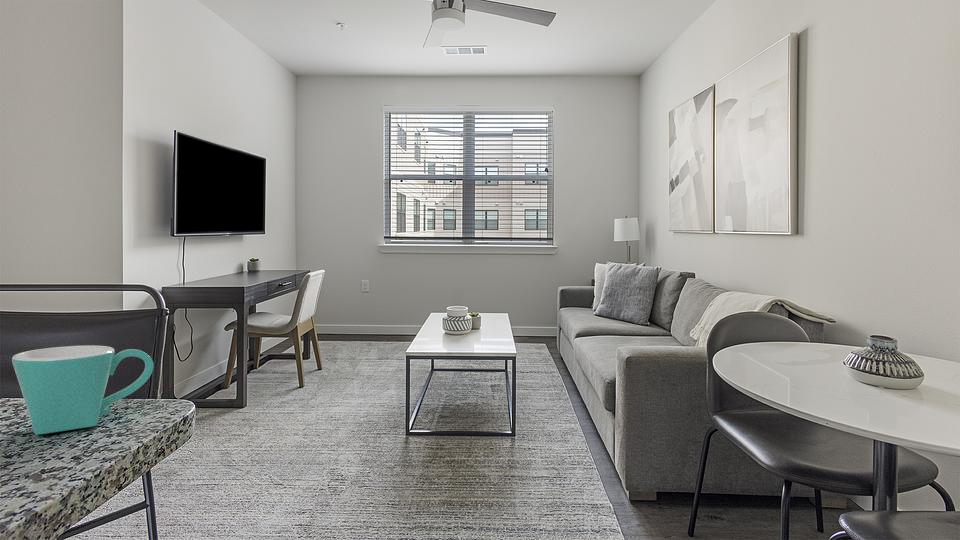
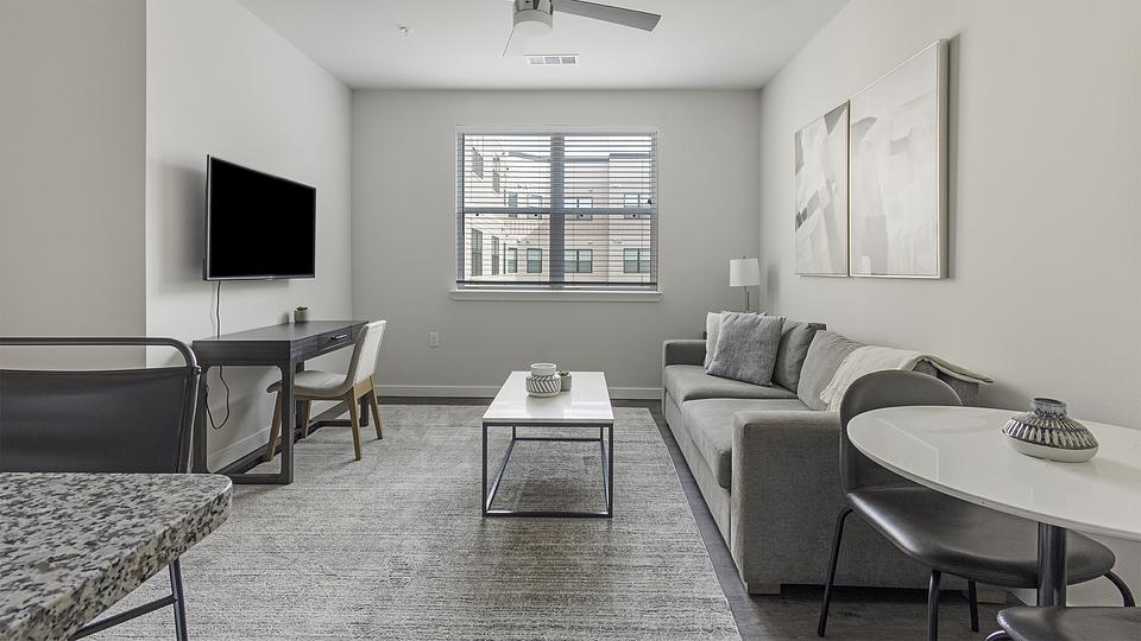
- mug (87, 385)
